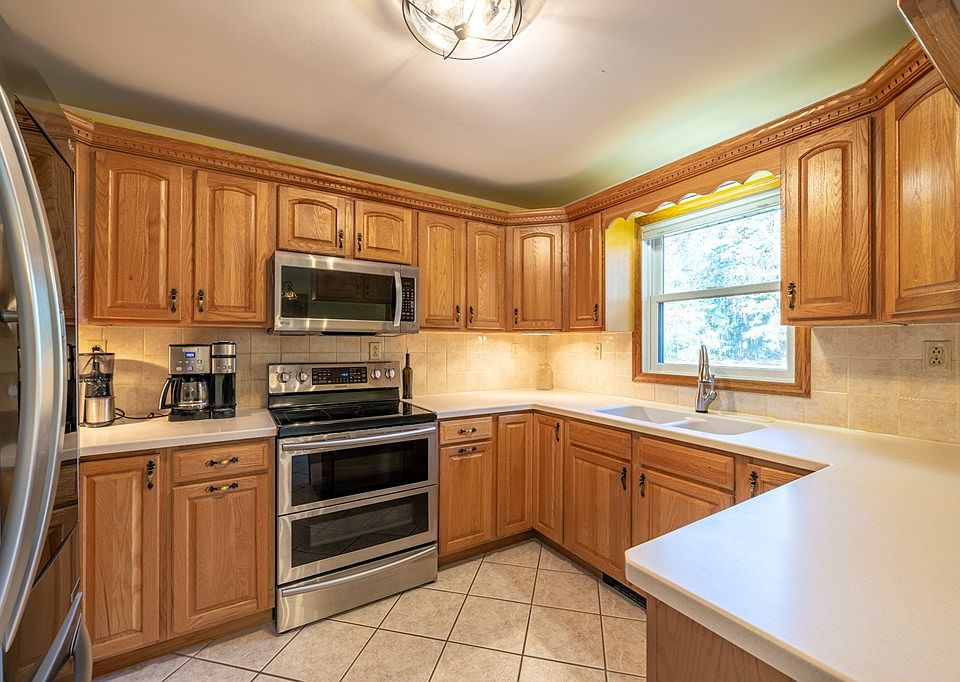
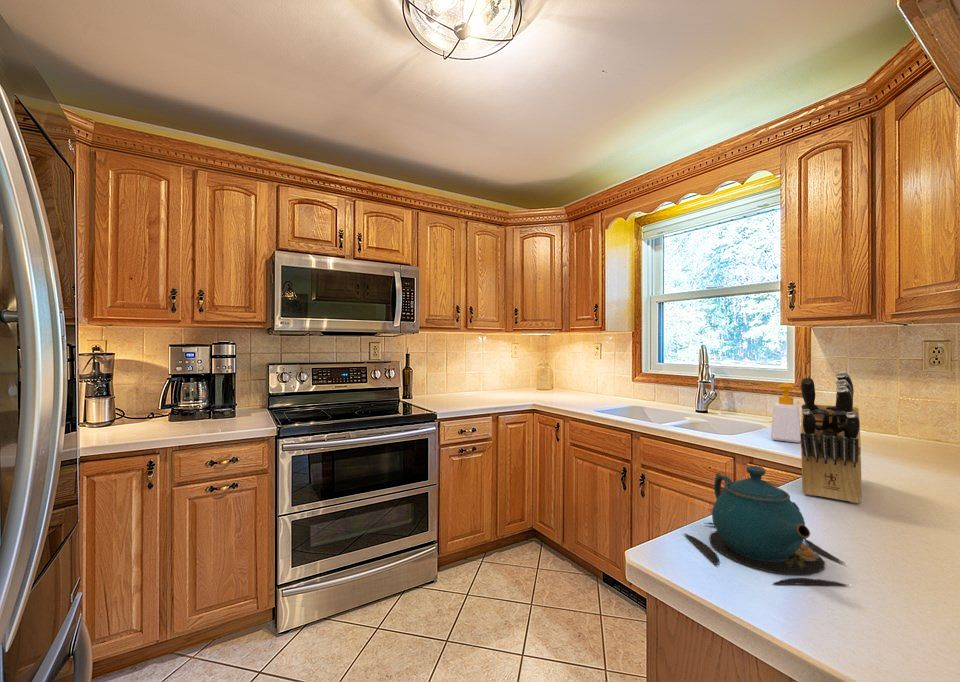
+ teapot (759, 507)
+ knife block (830, 429)
+ soap bottle (779, 411)
